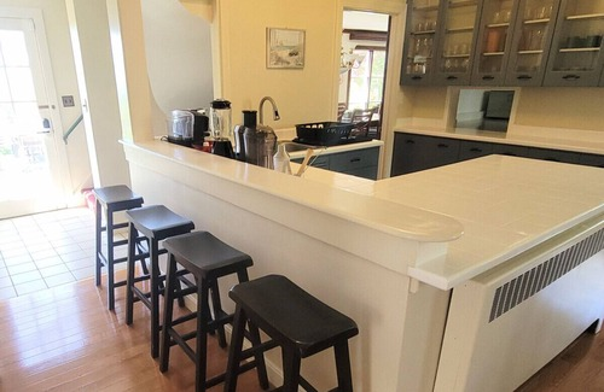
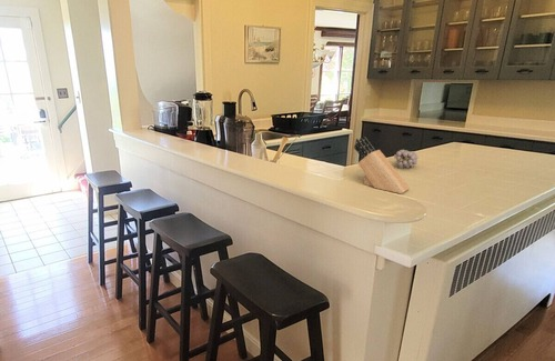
+ fruit (407, 158)
+ knife block (380, 163)
